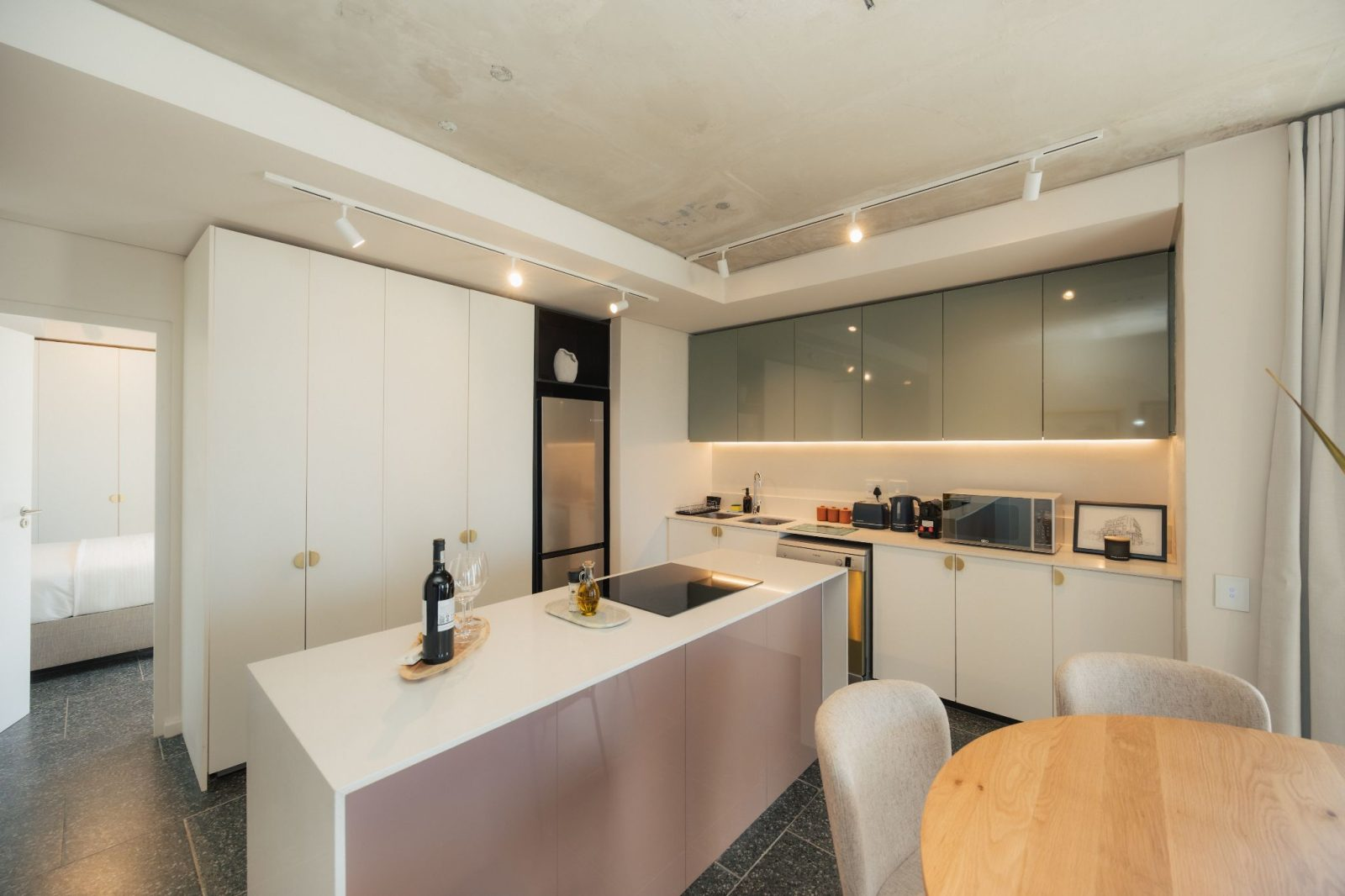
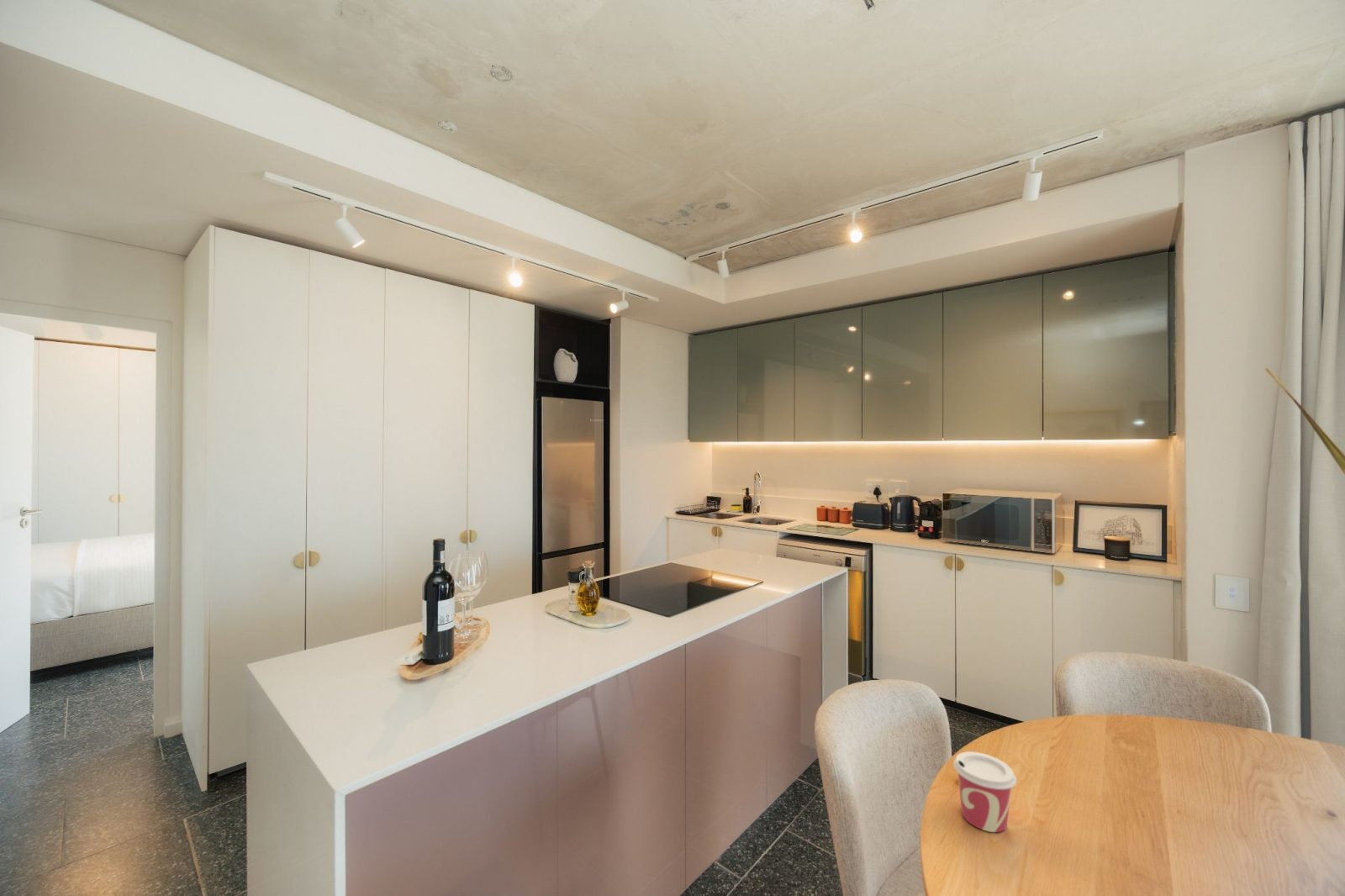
+ cup (984, 792)
